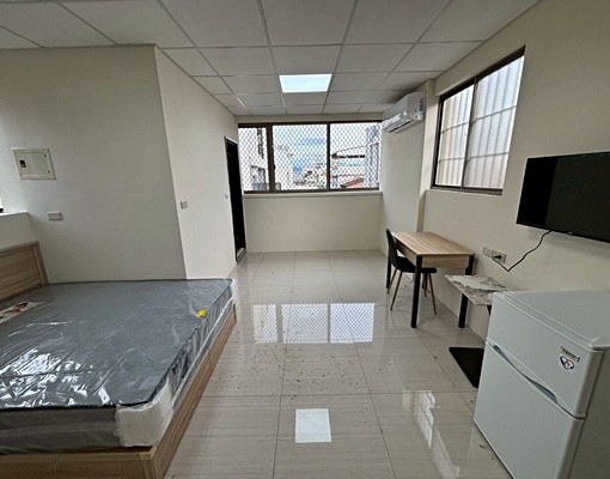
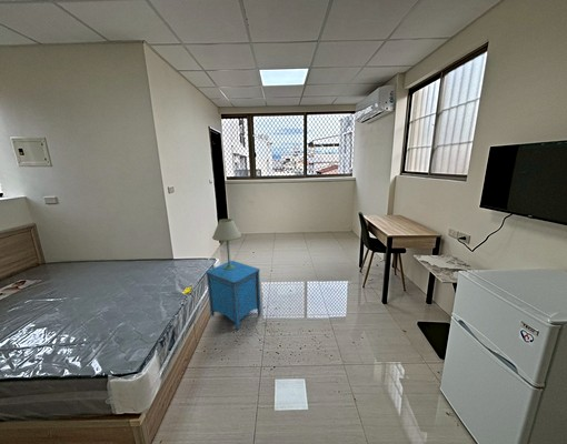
+ nightstand (235, 292)
+ table lamp (227, 244)
